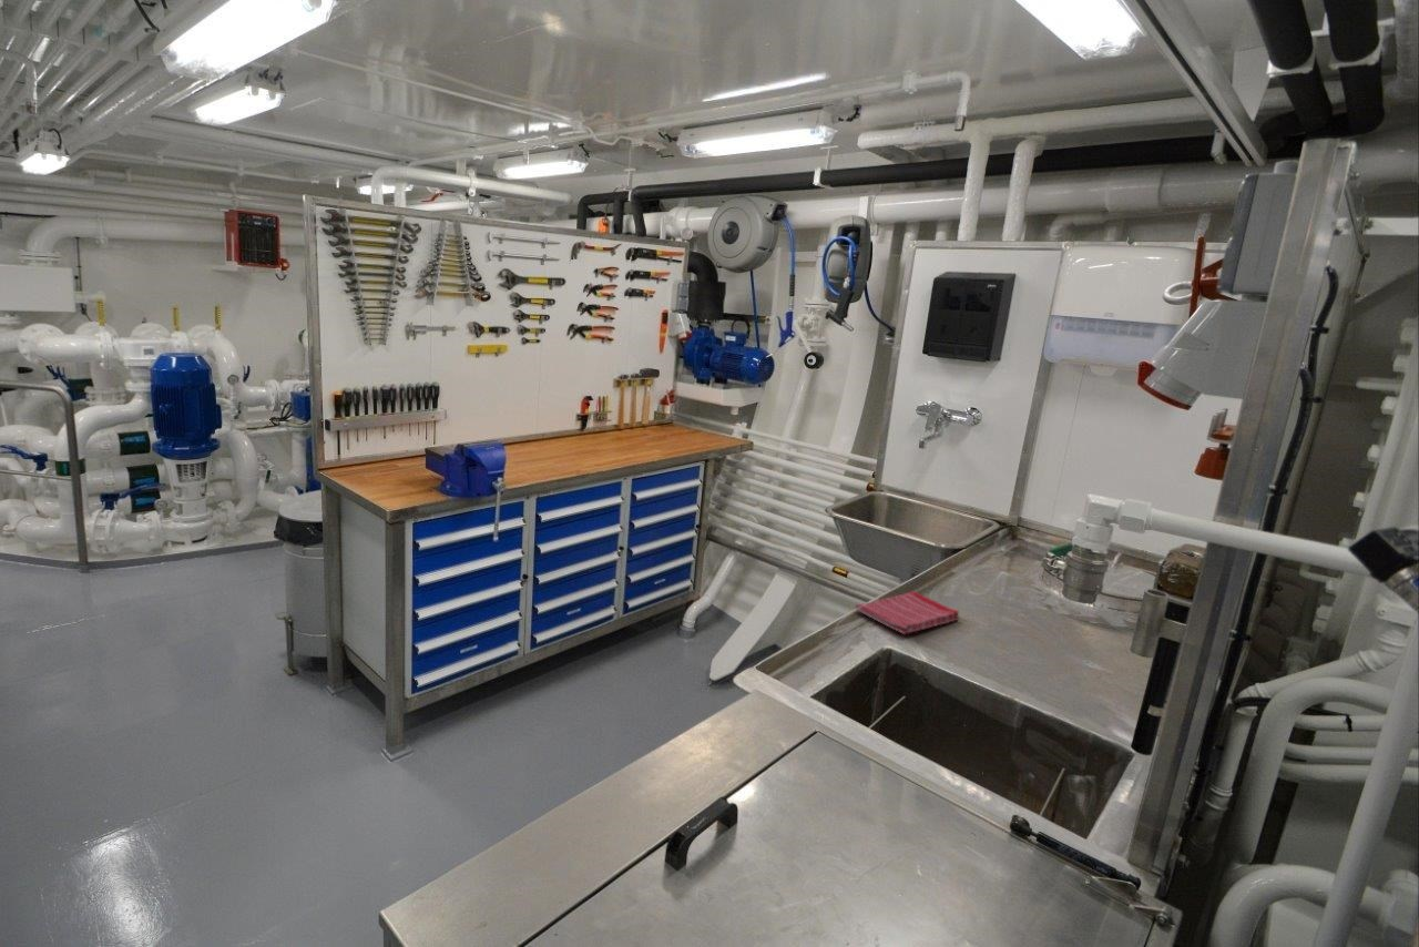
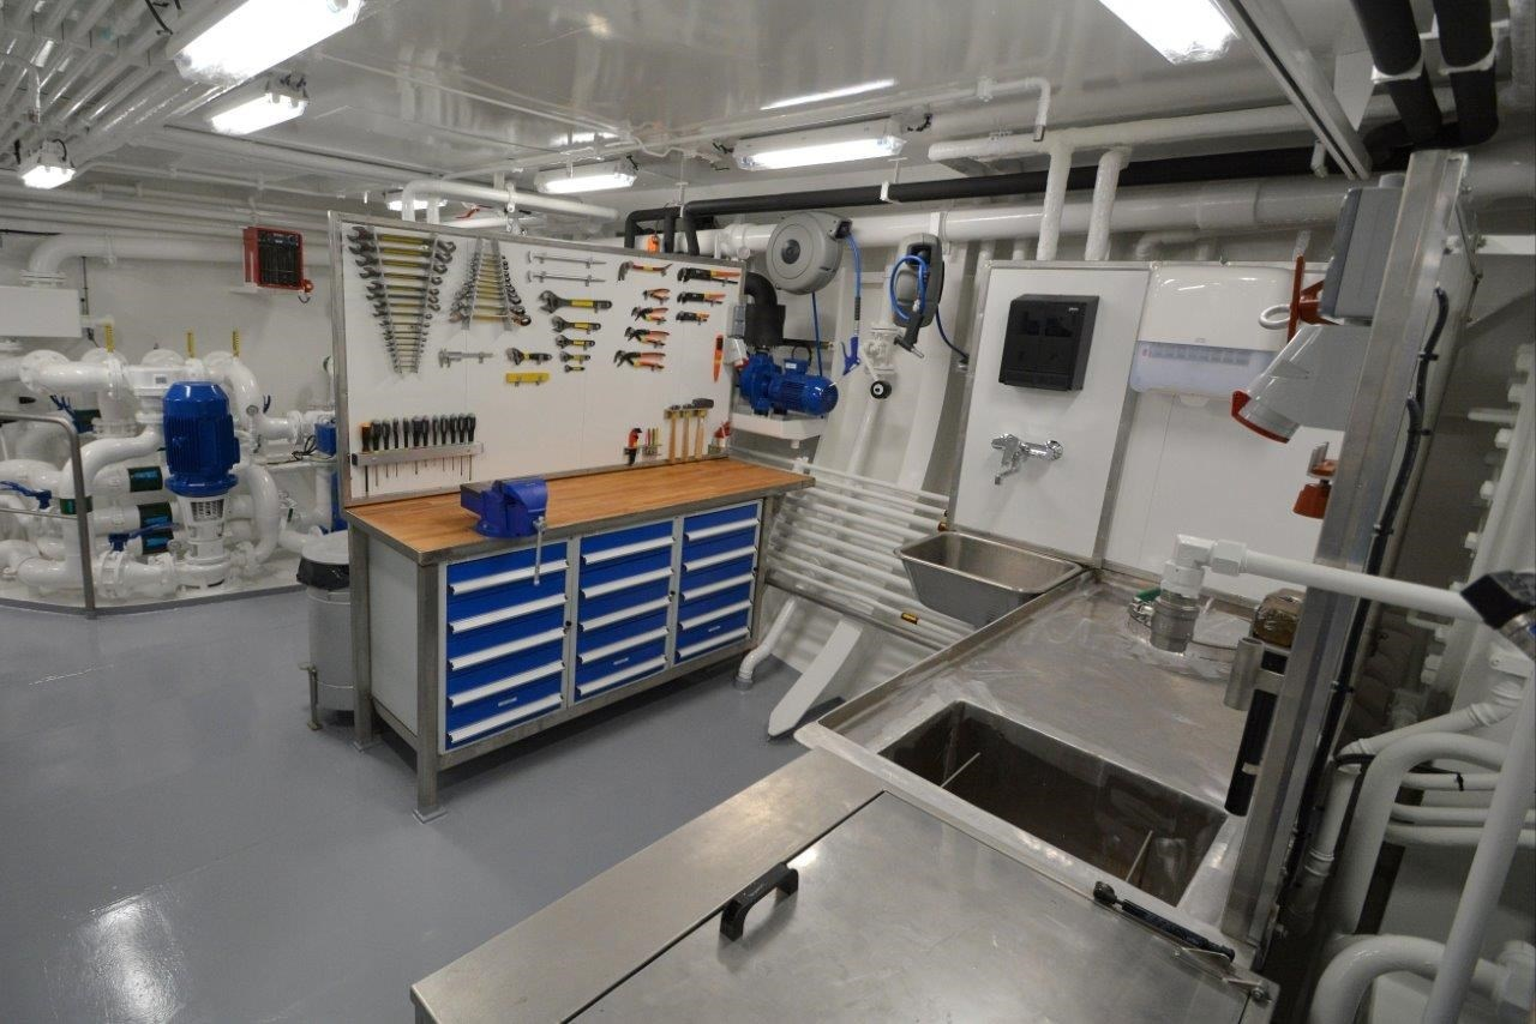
- dish towel (908, 610)
